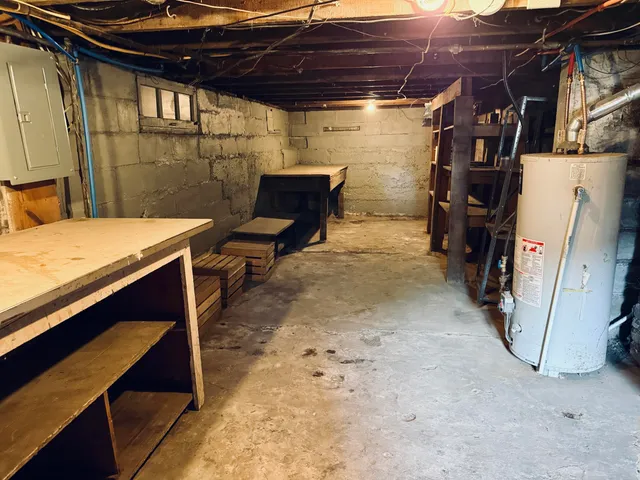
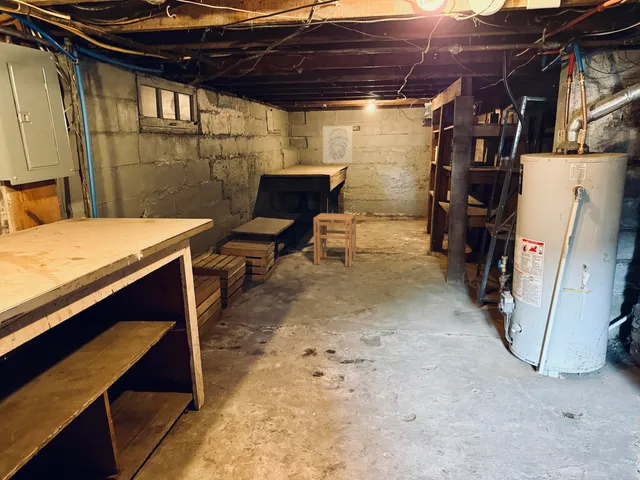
+ wall art (337, 144)
+ stool (335, 238)
